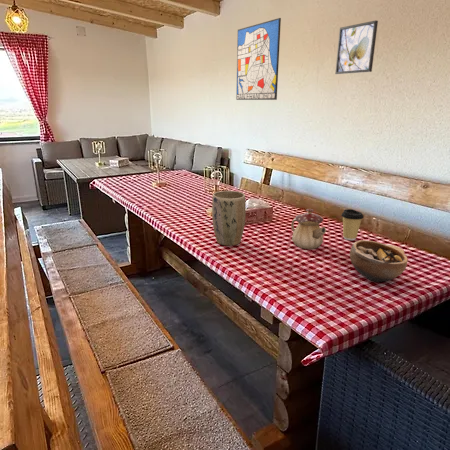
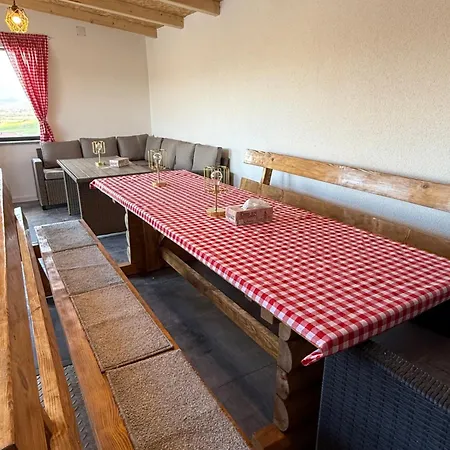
- wall art (256, 63)
- plant pot (228, 218)
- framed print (355, 49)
- bowl (377, 260)
- coffee cup (351, 225)
- teapot (307, 226)
